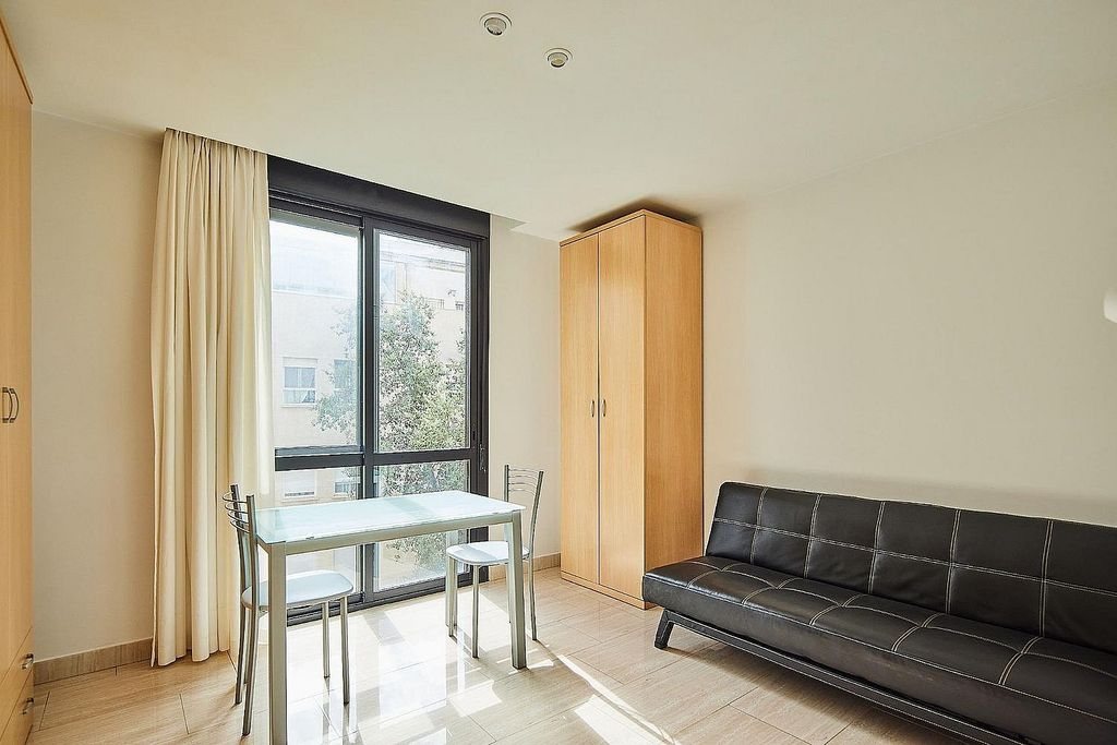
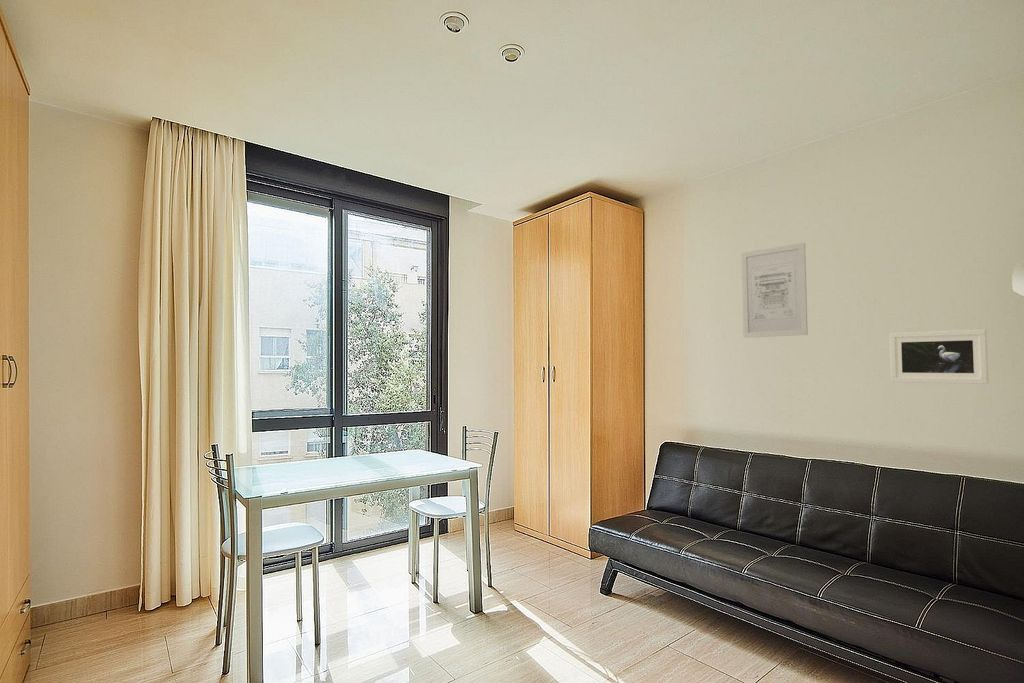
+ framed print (936, 357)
+ wall art (773, 292)
